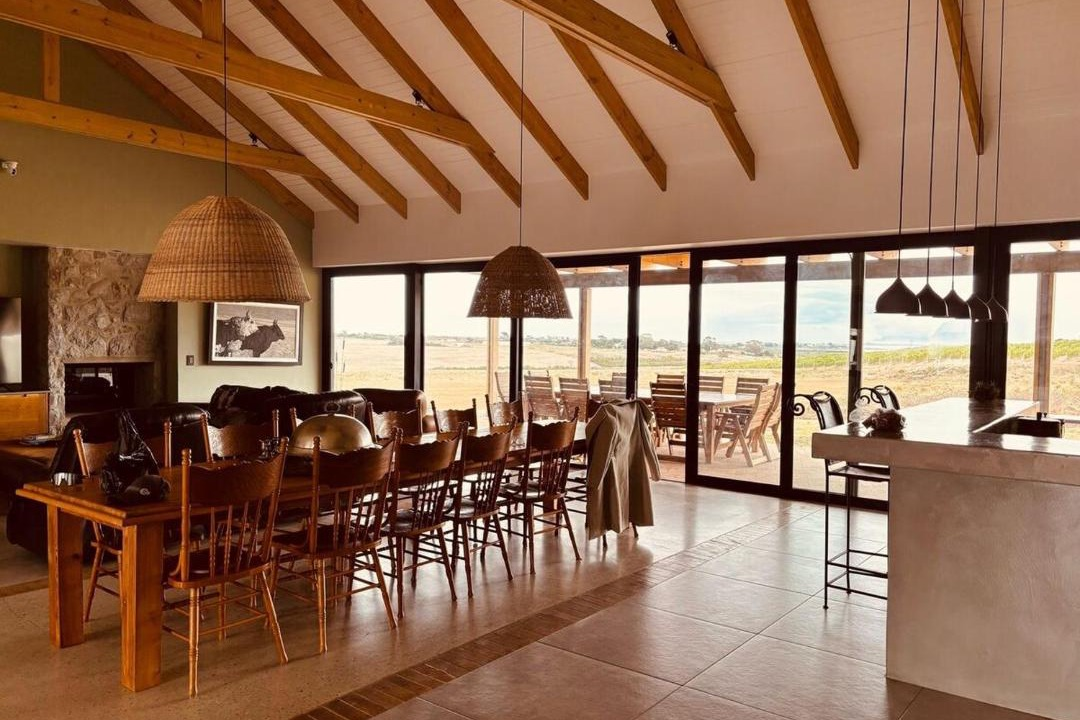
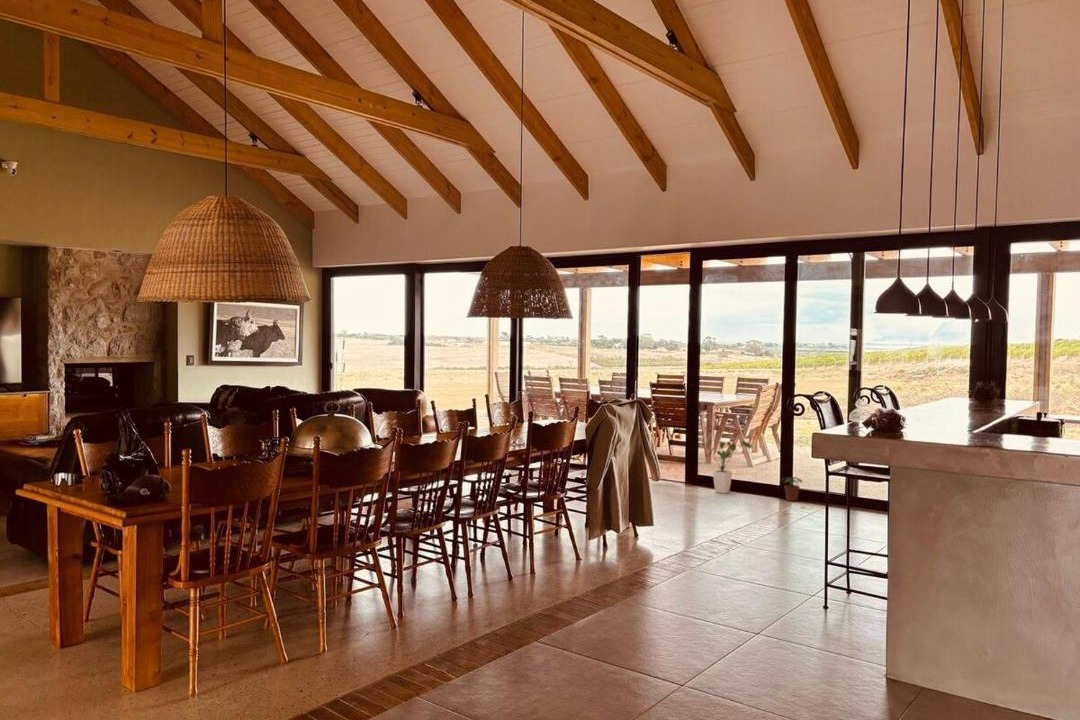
+ house plant (725, 465)
+ potted plant (791, 489)
